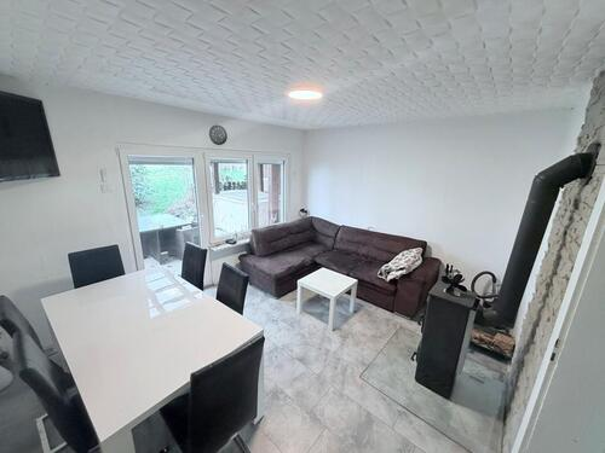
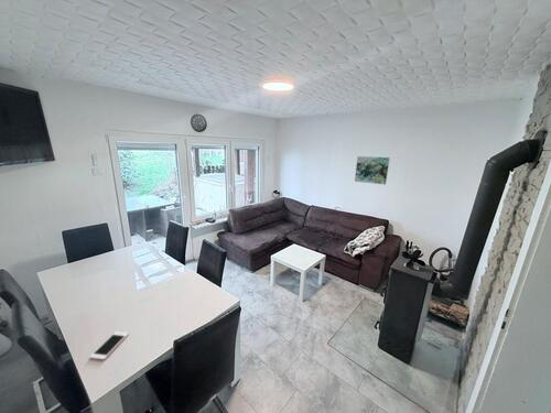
+ wall art (370, 170)
+ cell phone (110, 344)
